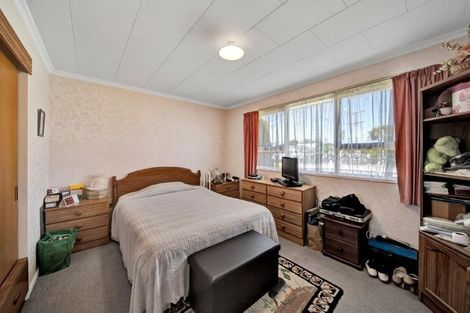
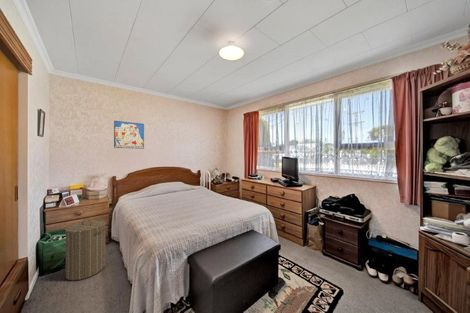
+ wall art (129, 135)
+ laundry hamper (86, 244)
